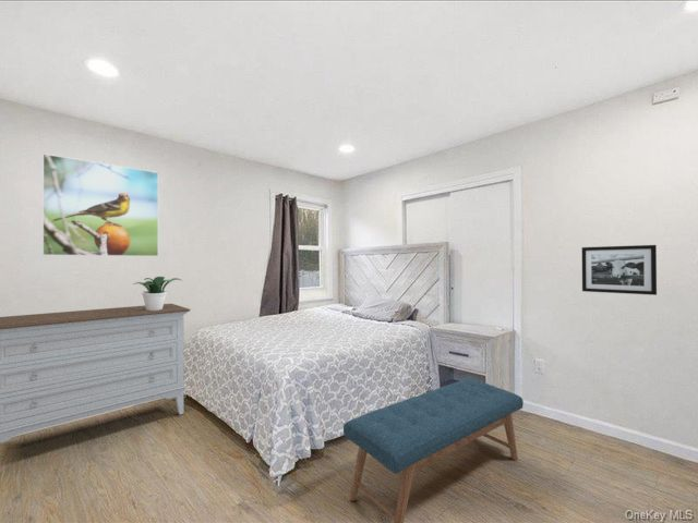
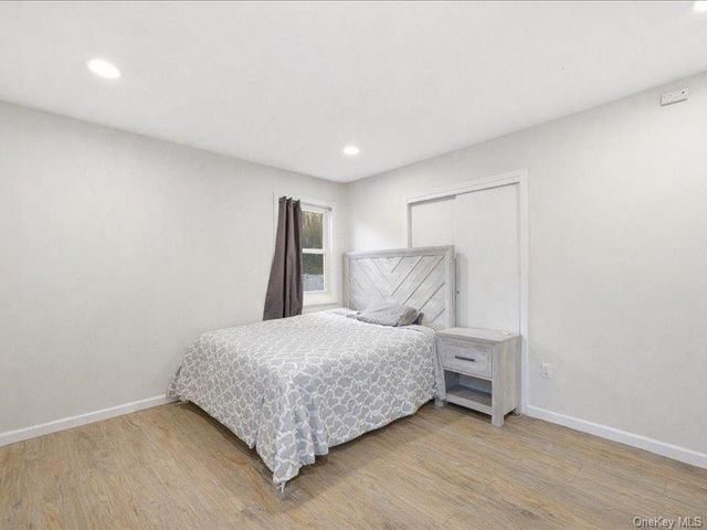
- bench (441, 439)
- potted plant (157, 293)
- picture frame (616, 269)
- dresser (95, 369)
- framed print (106, 209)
